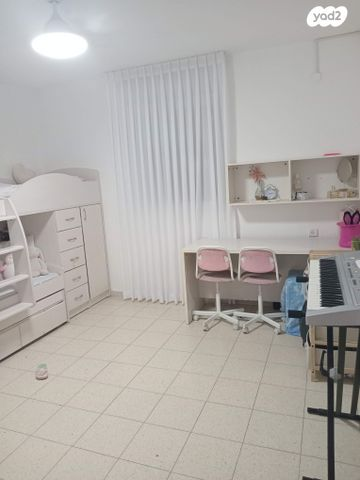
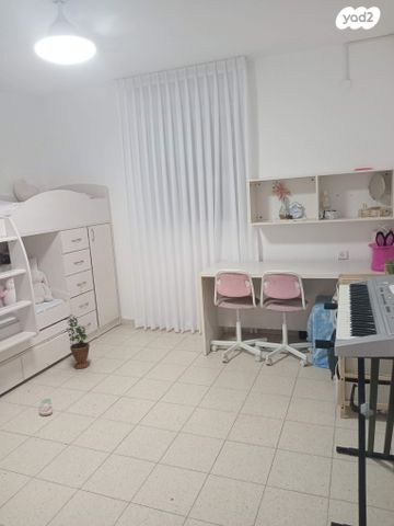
+ potted plant (77, 339)
